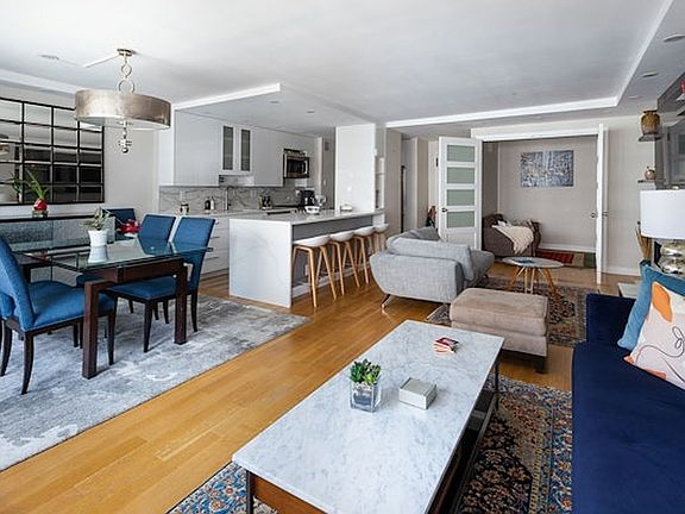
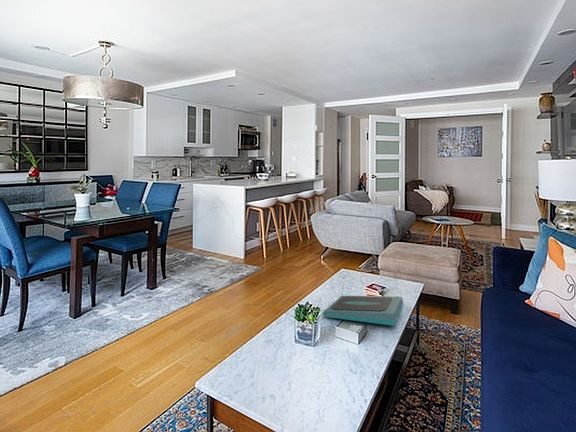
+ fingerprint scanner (364, 306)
